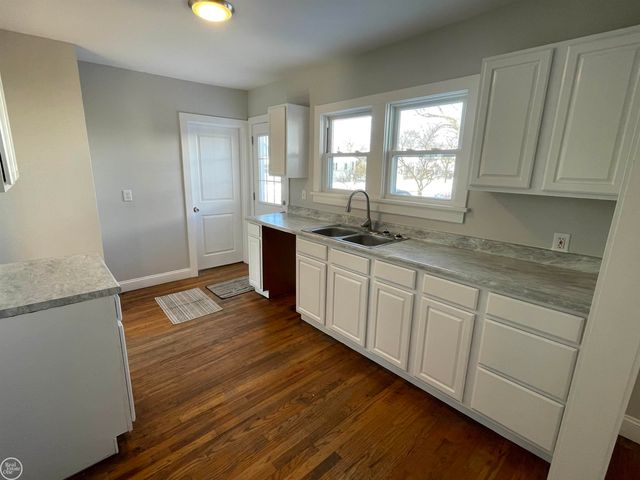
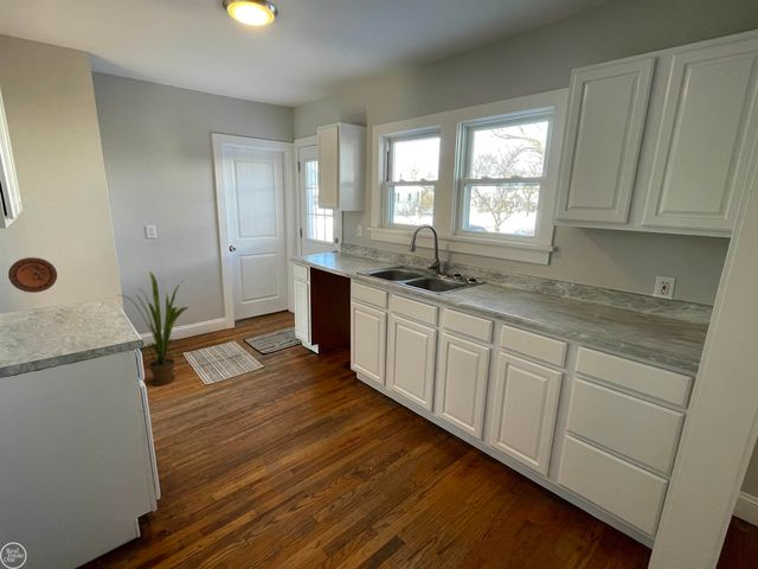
+ house plant (155, 330)
+ decorative plate (33, 275)
